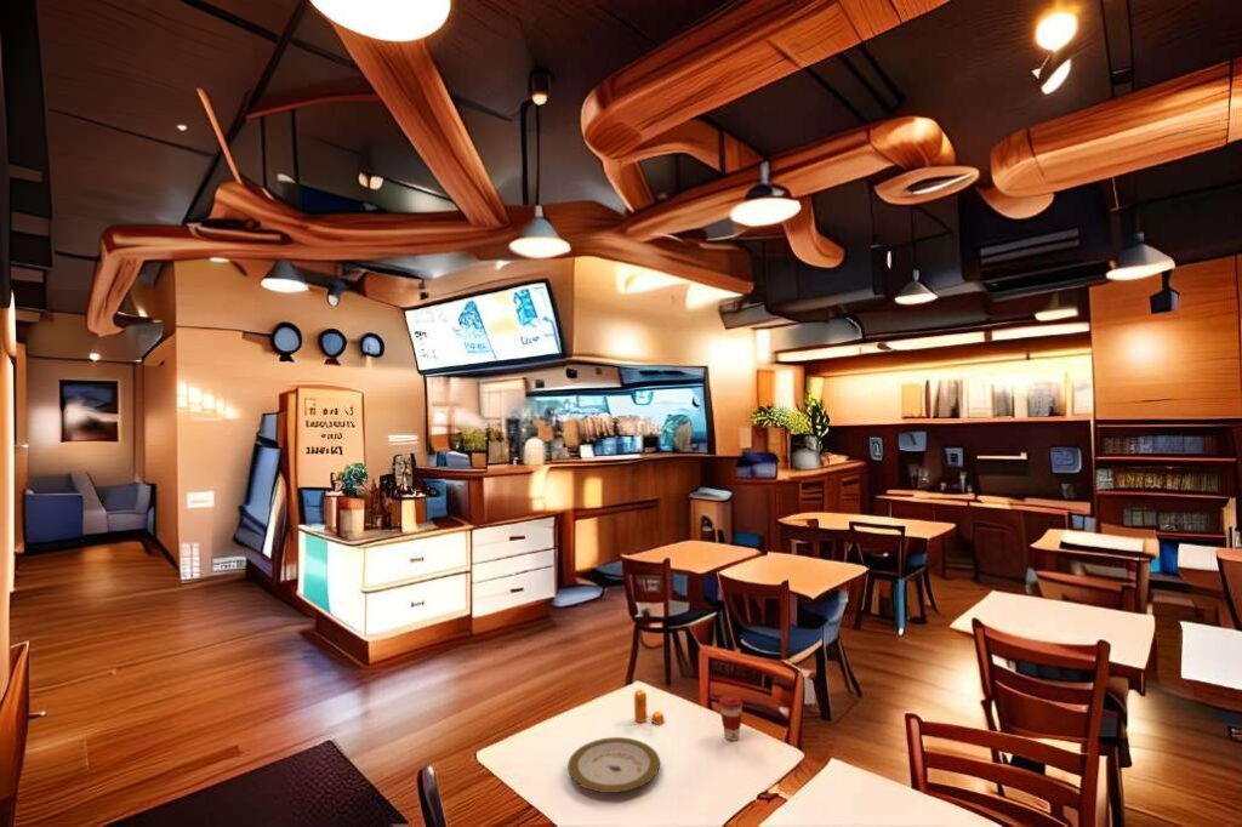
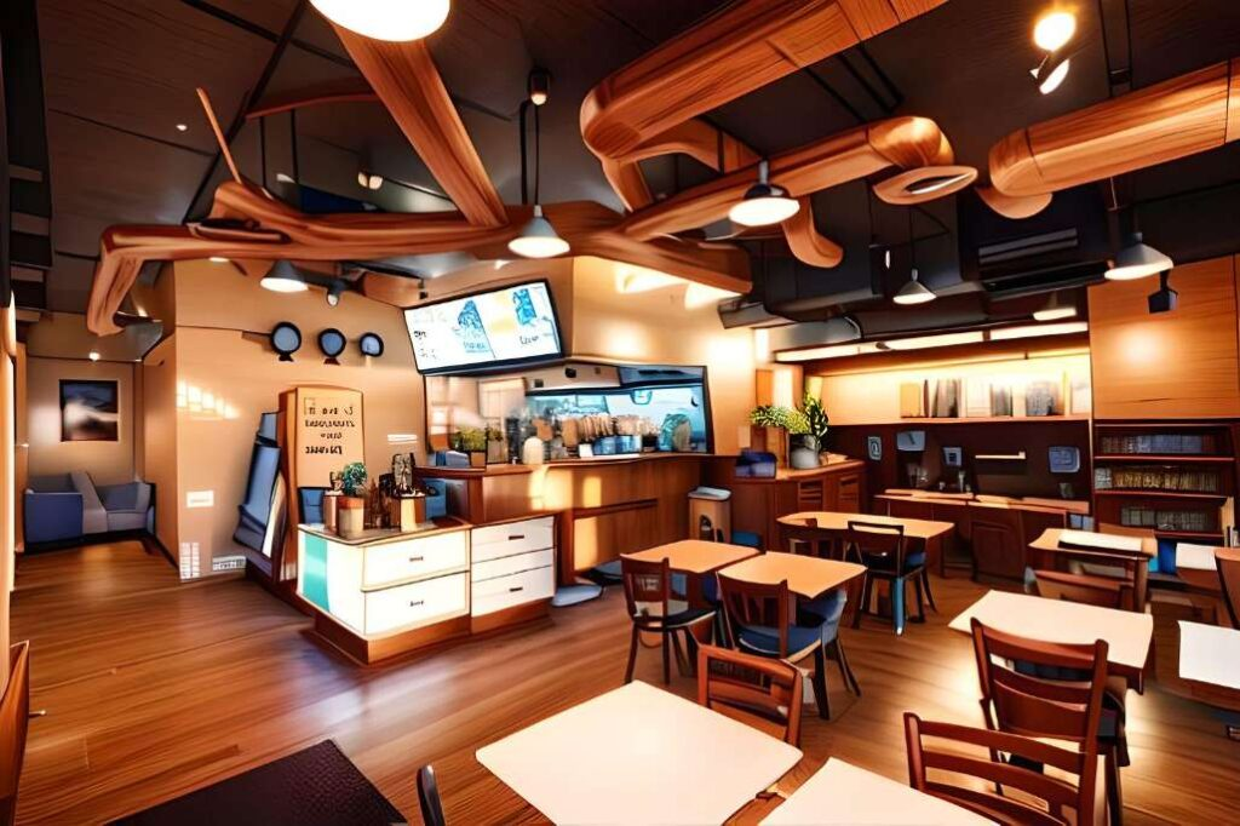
- pepper shaker (645, 705)
- coffee cup (730, 718)
- plate (614, 765)
